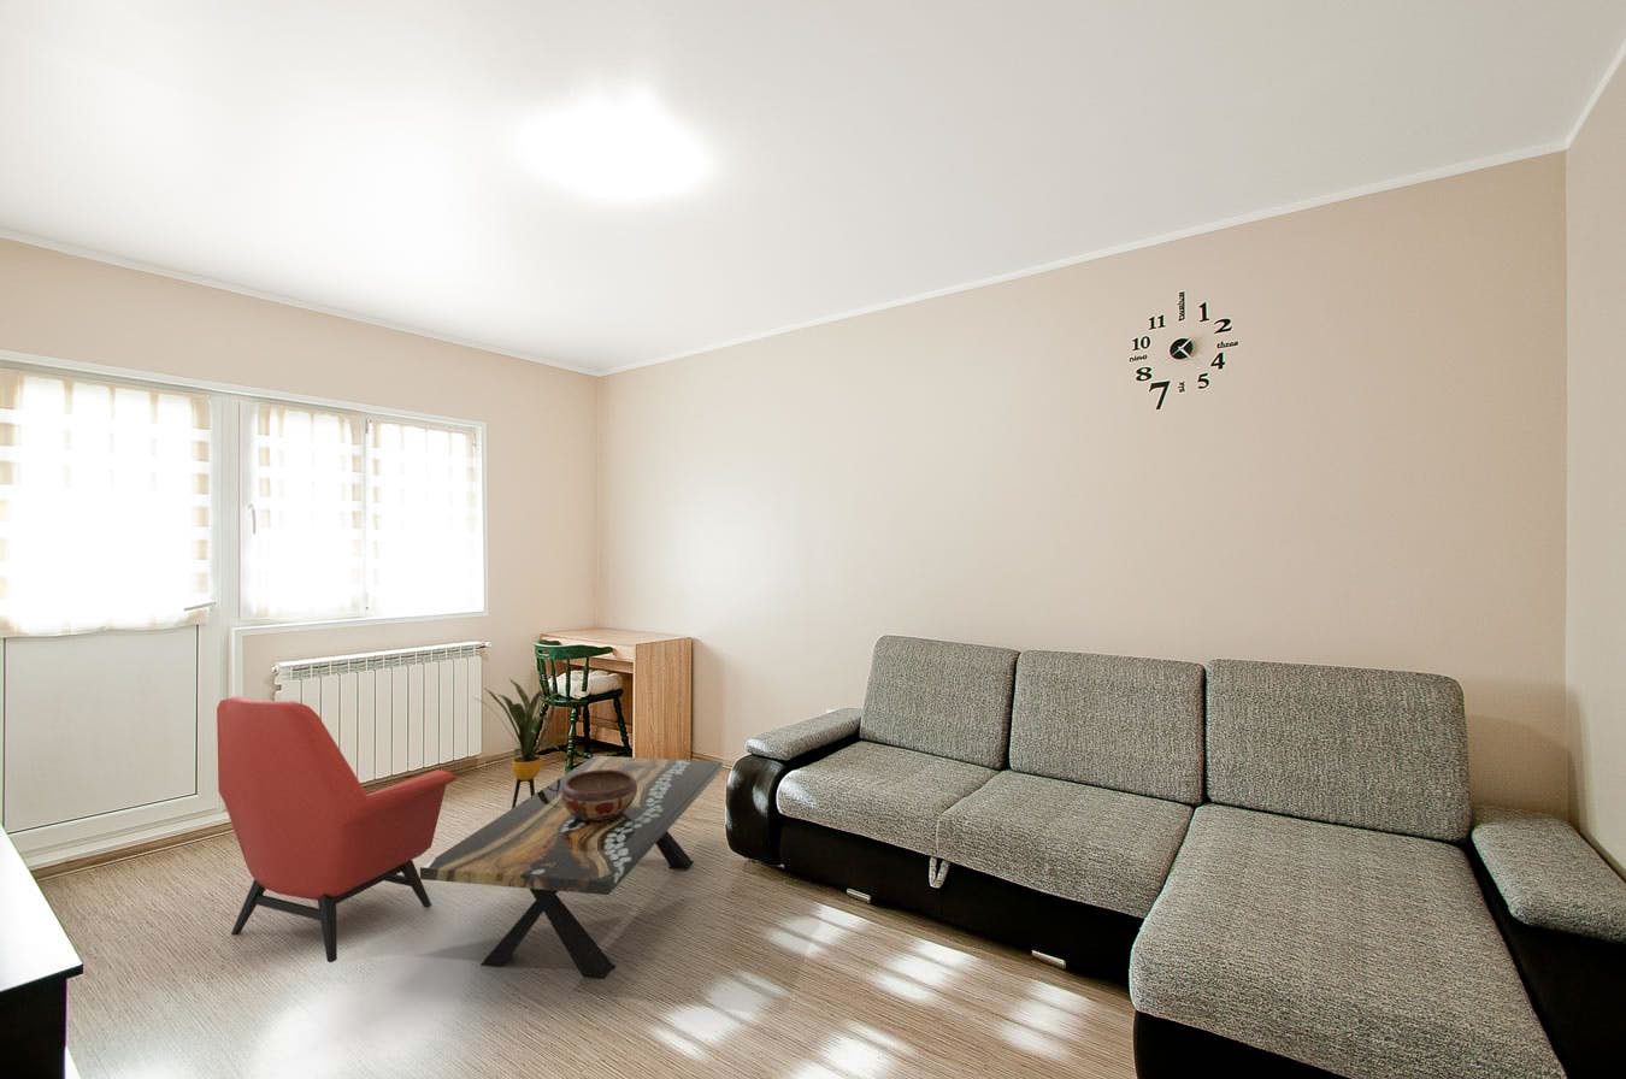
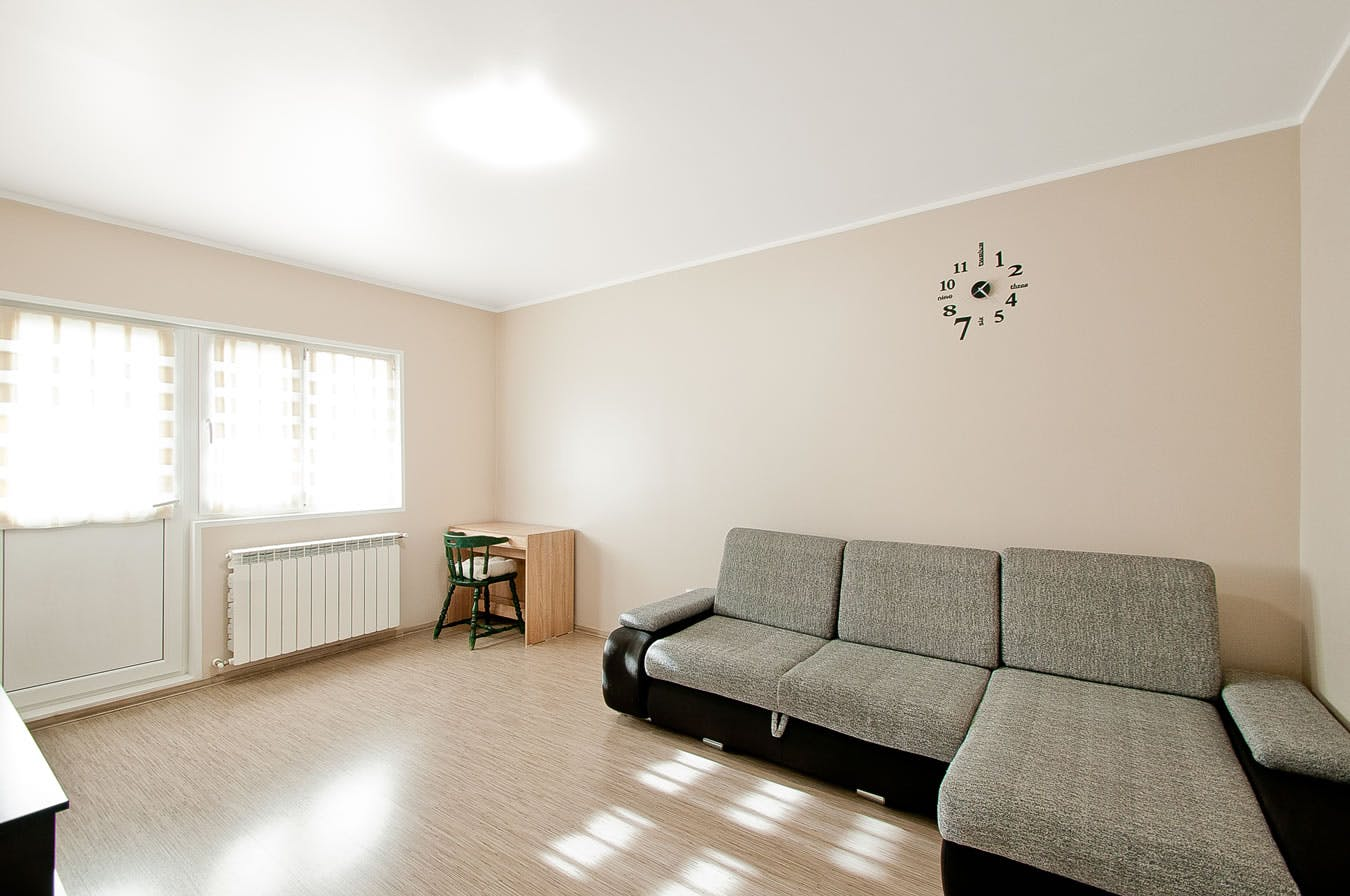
- coffee table (600, 855)
- armchair (342, 798)
- house plant (524, 745)
- decorative bowl (599, 796)
